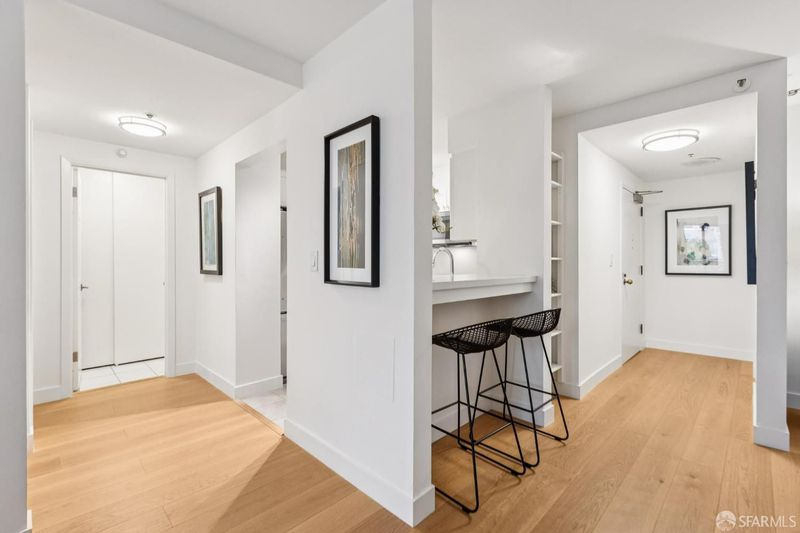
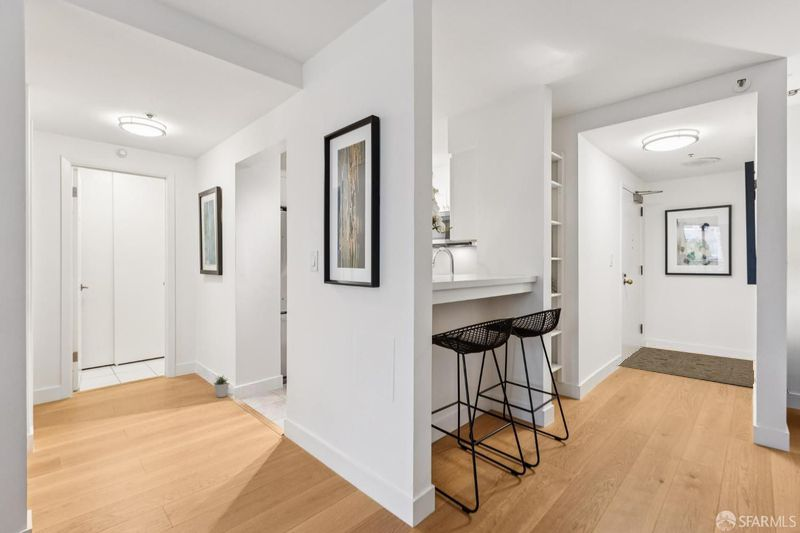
+ potted plant (221, 384)
+ rug (680, 362)
